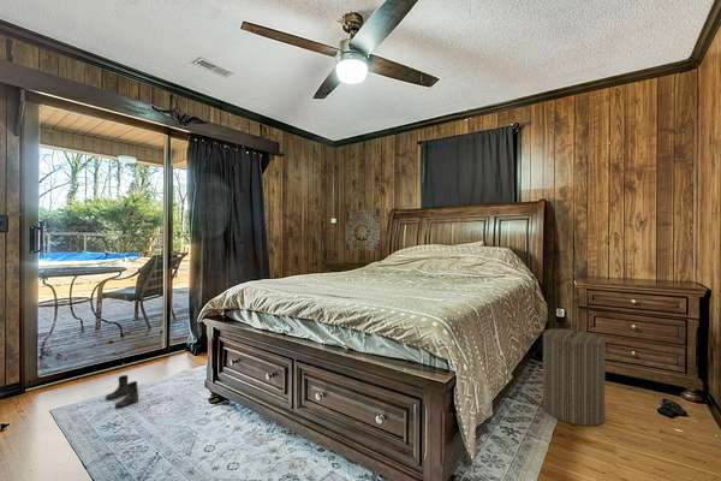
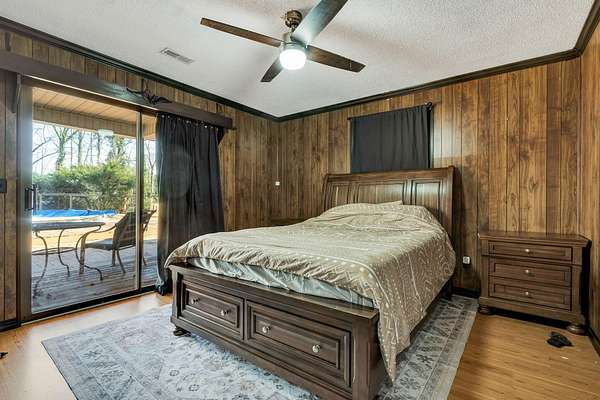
- wall art (362, 230)
- boots (121, 391)
- laundry hamper (572, 367)
